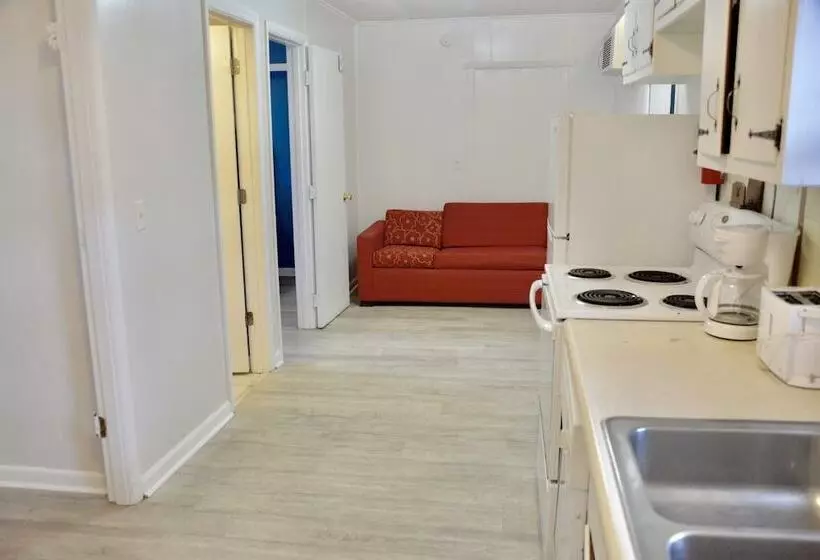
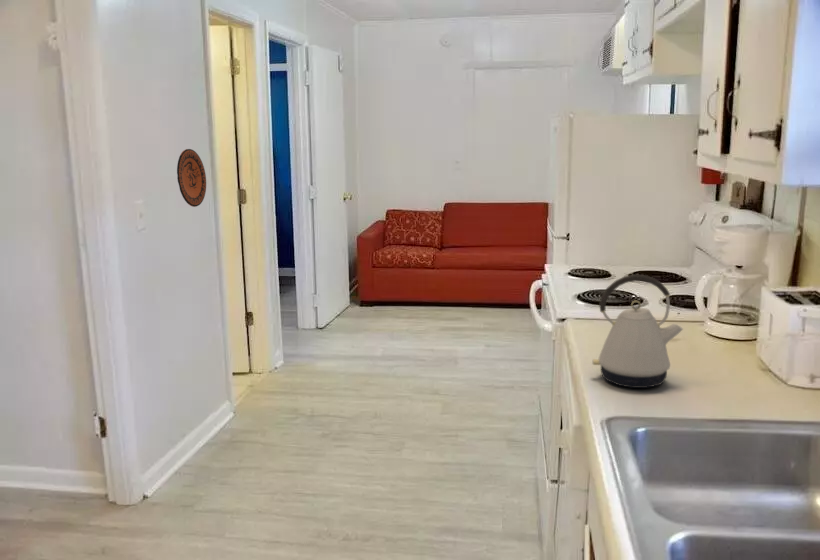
+ kettle (638, 328)
+ decorative plate (191, 178)
